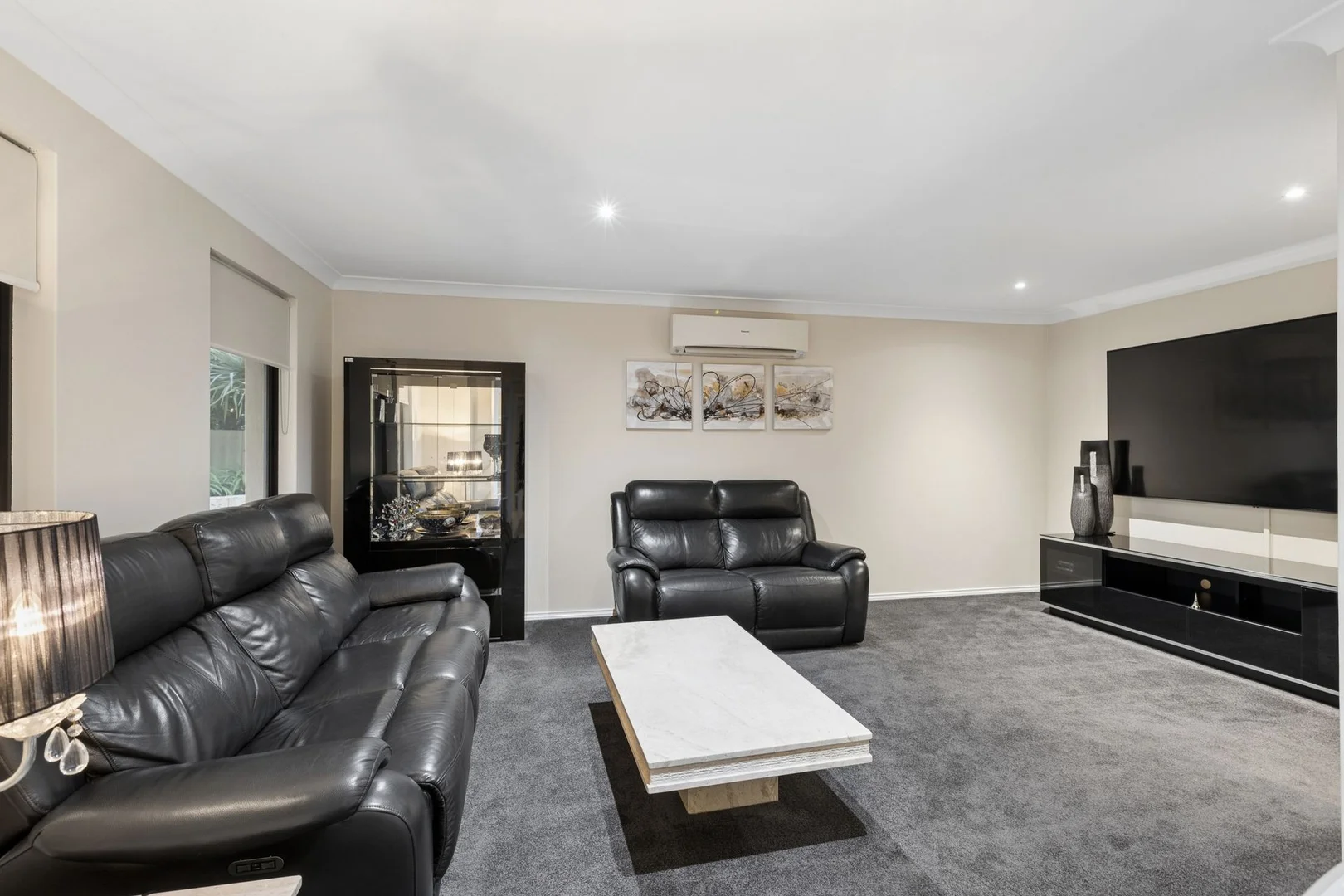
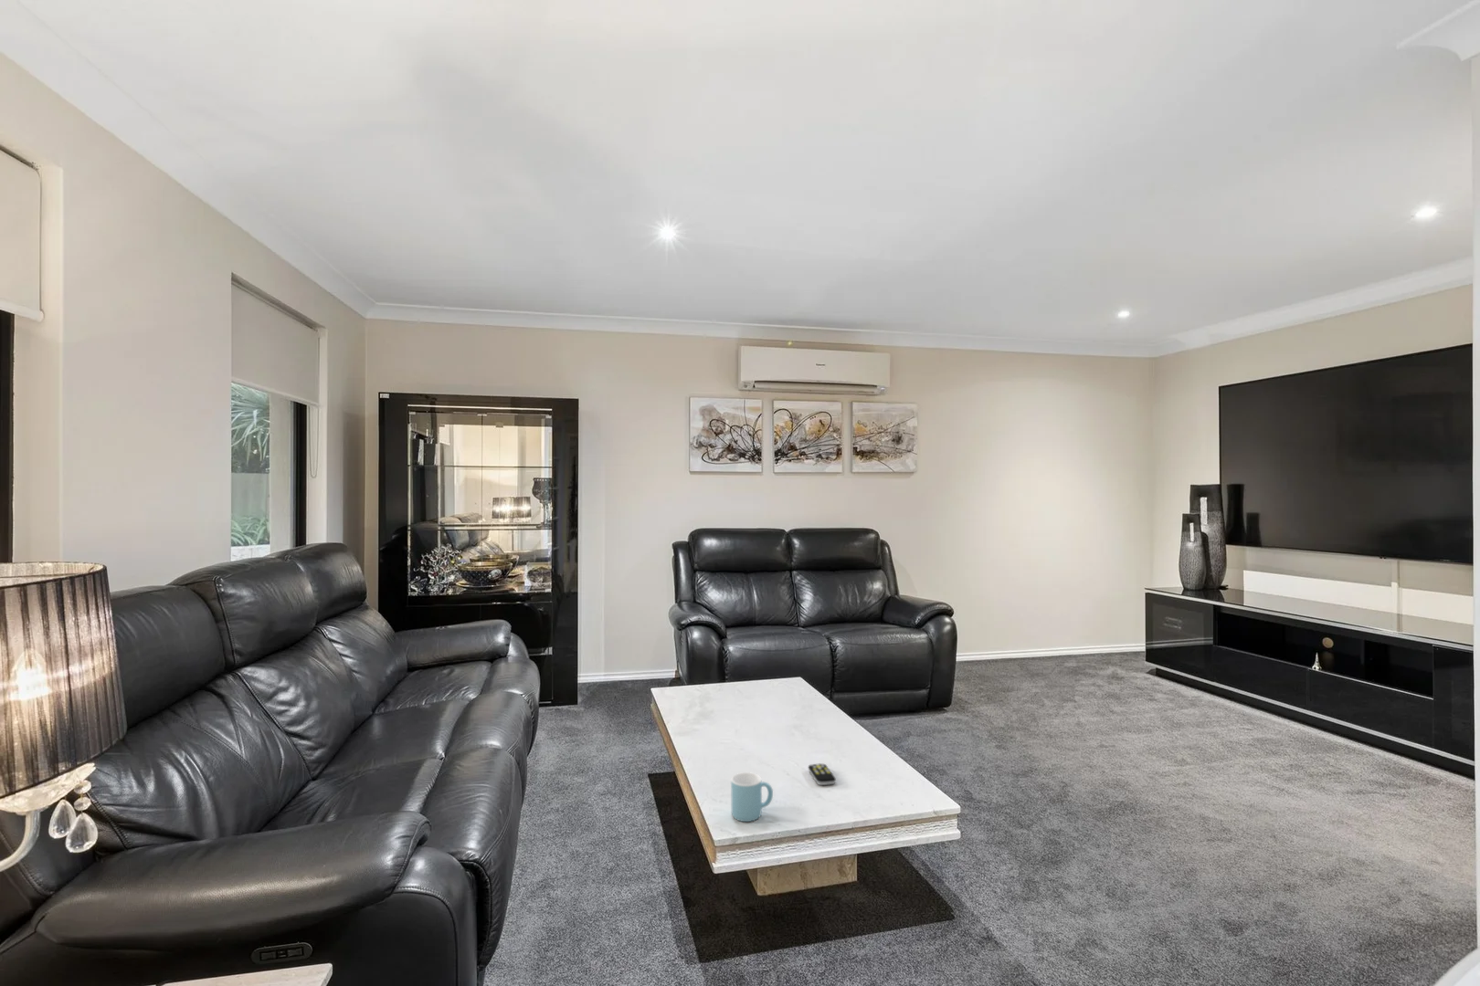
+ mug (752, 796)
+ remote control (821, 774)
